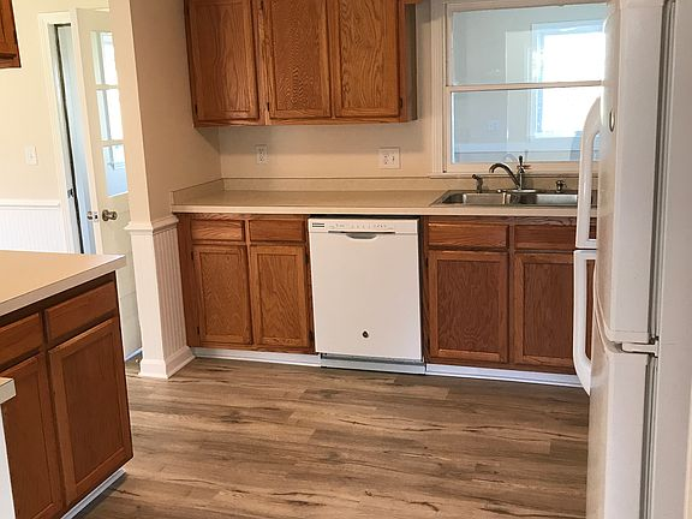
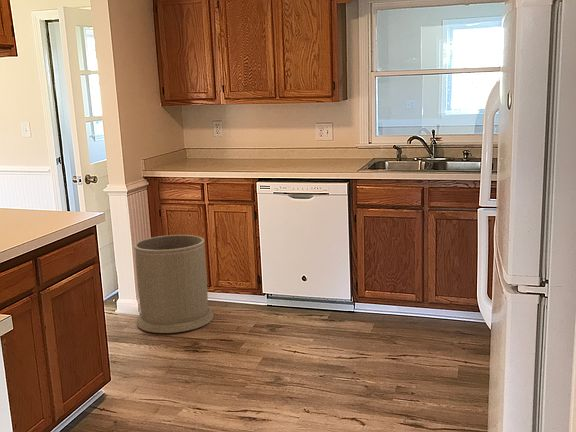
+ trash can (172, 281)
